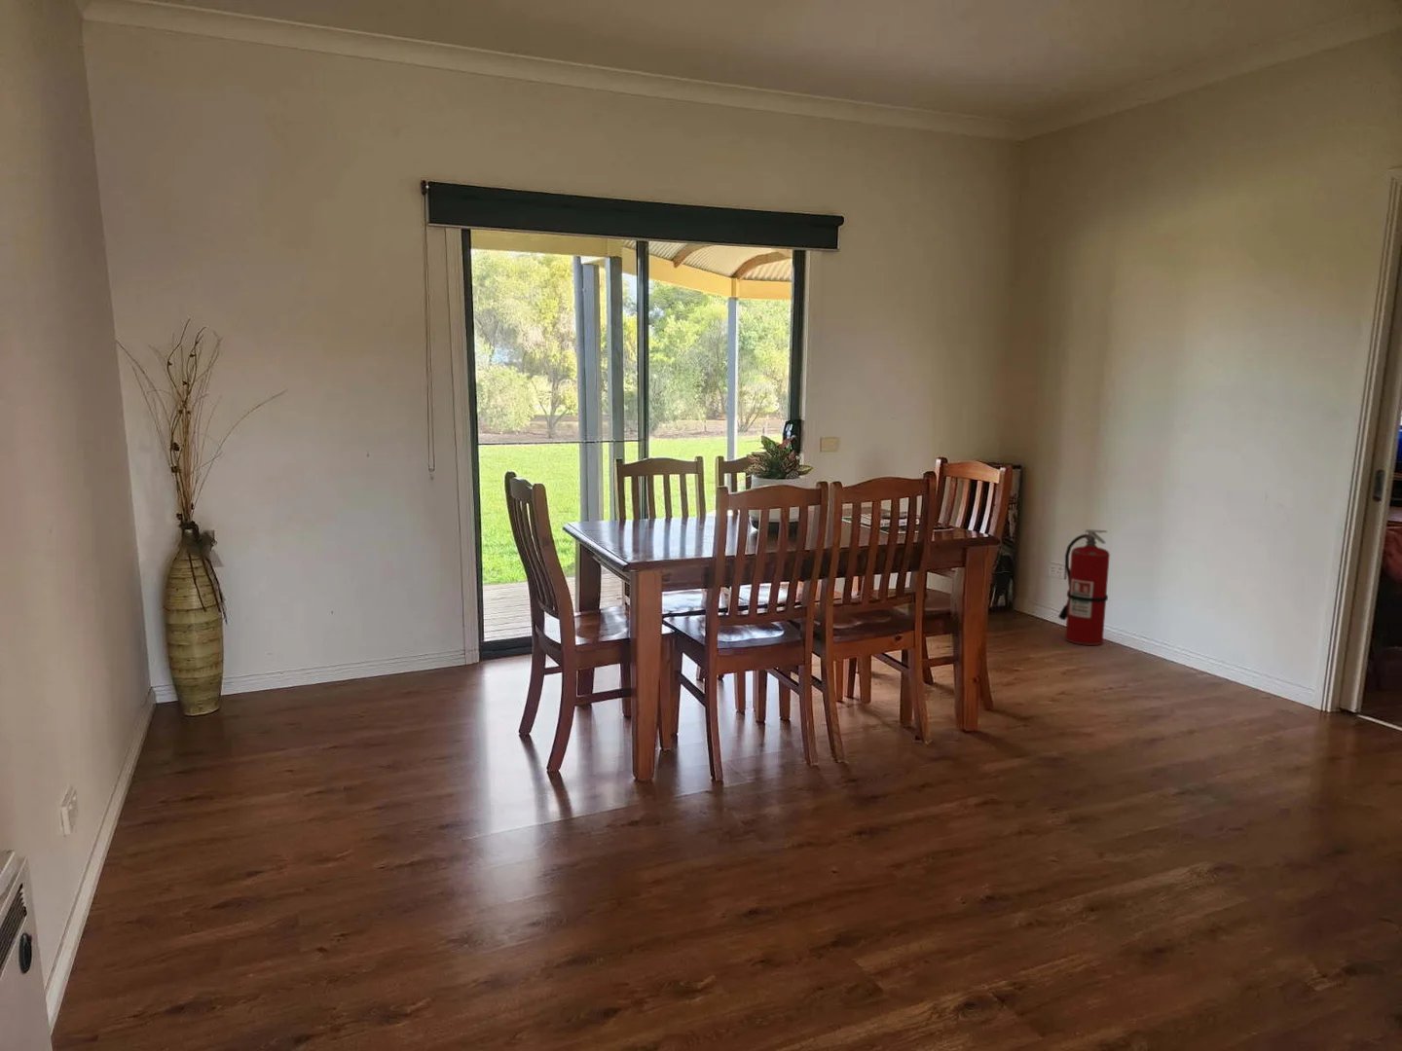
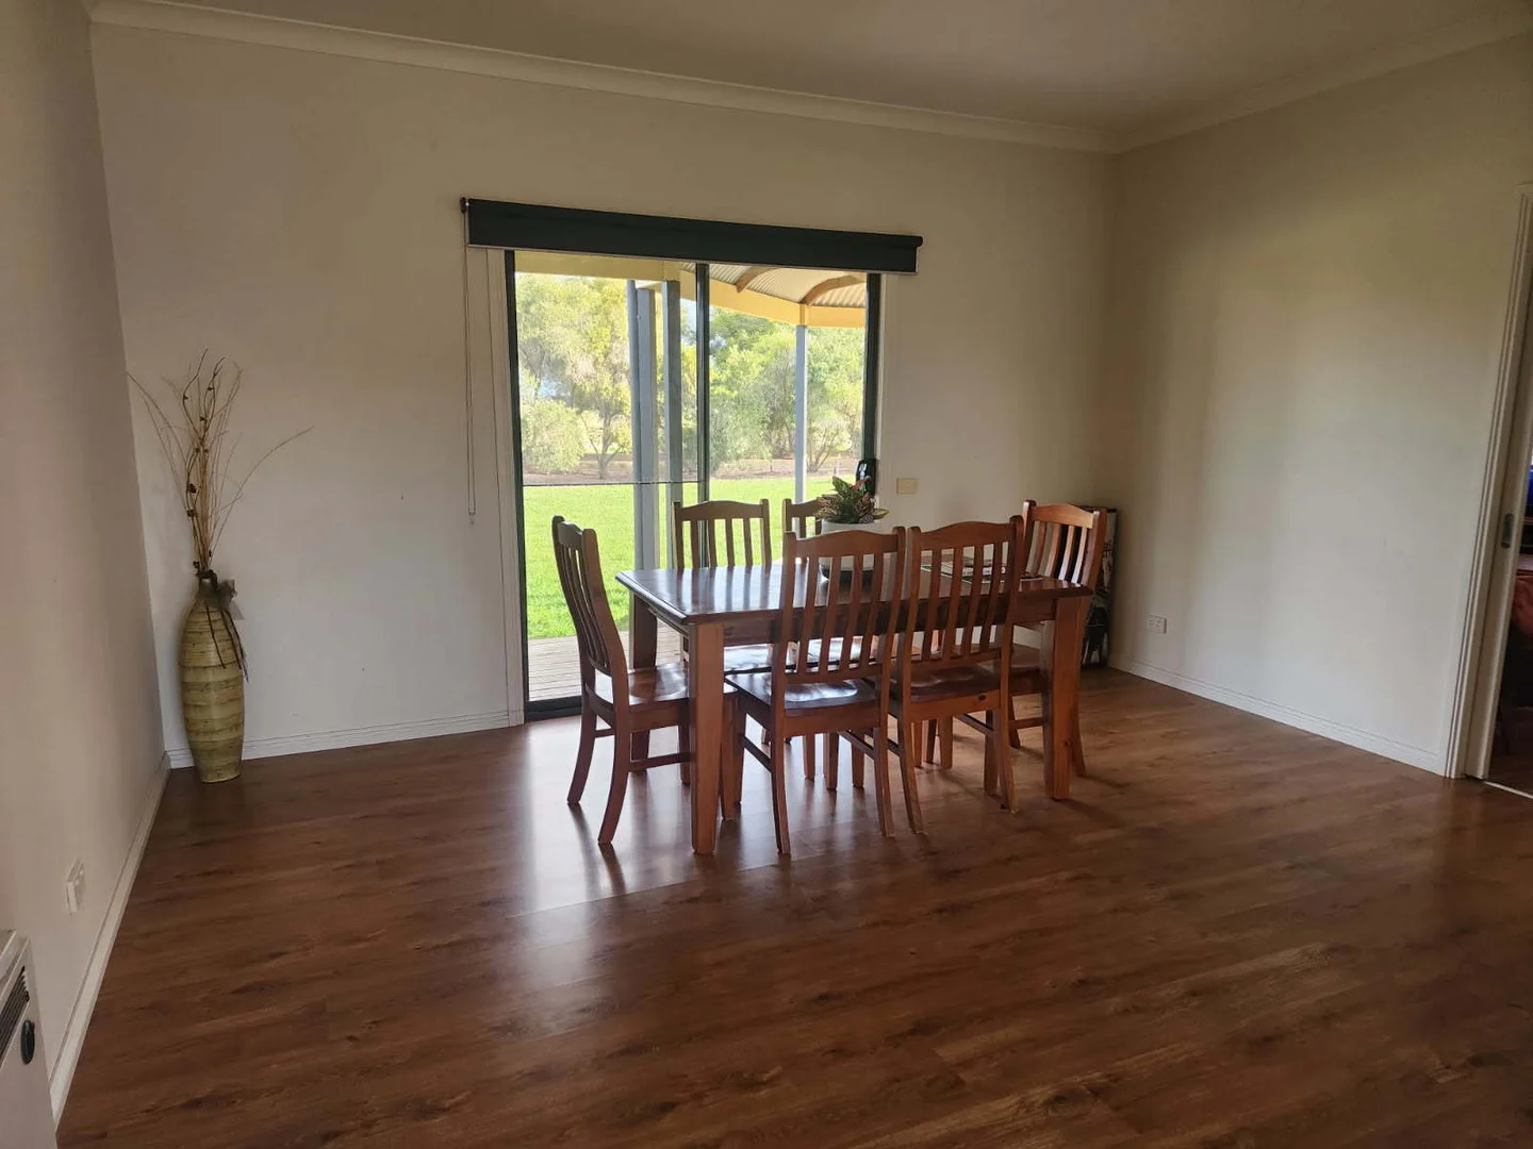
- fire extinguisher (1082, 583)
